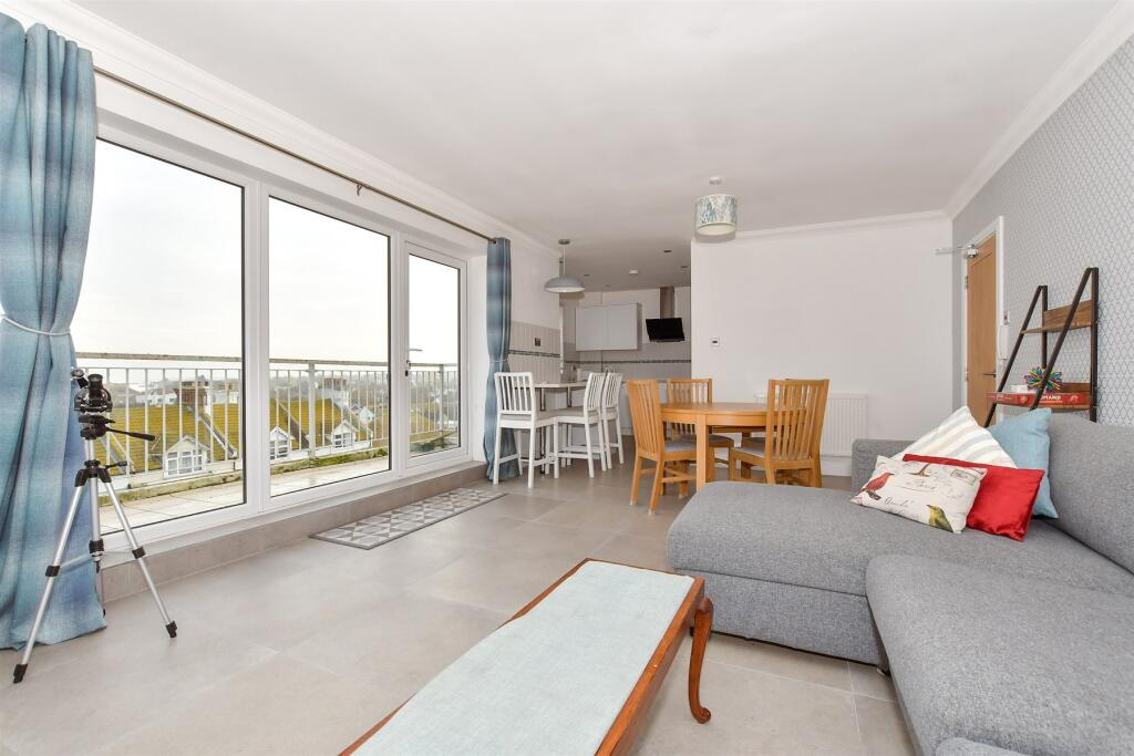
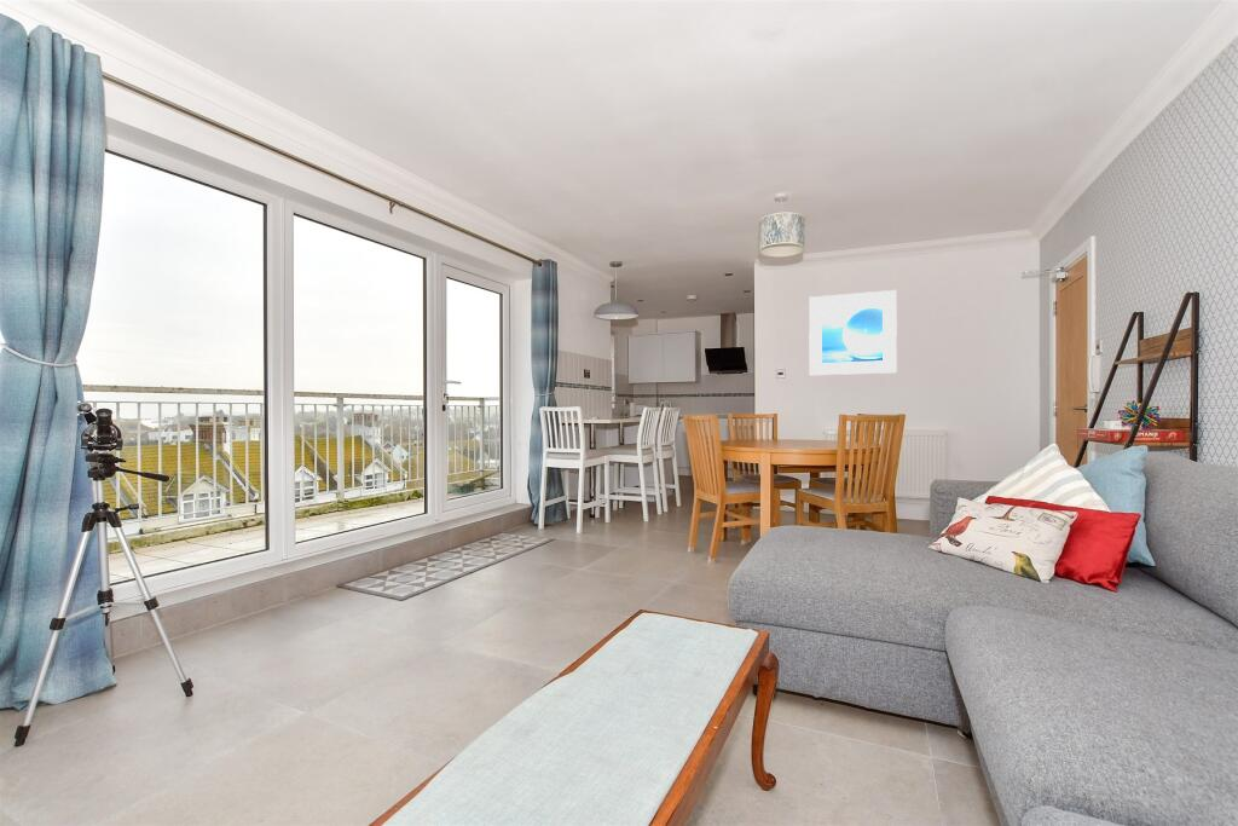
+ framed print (851, 334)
